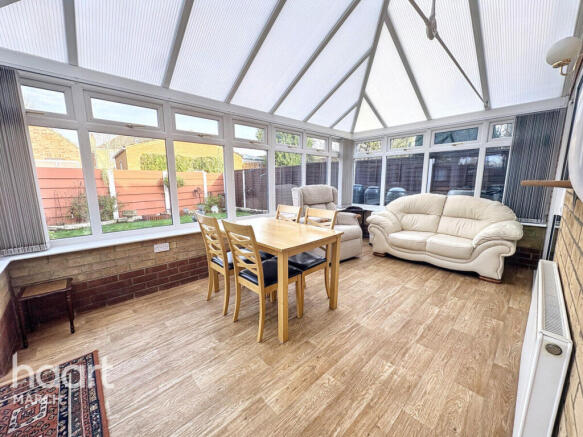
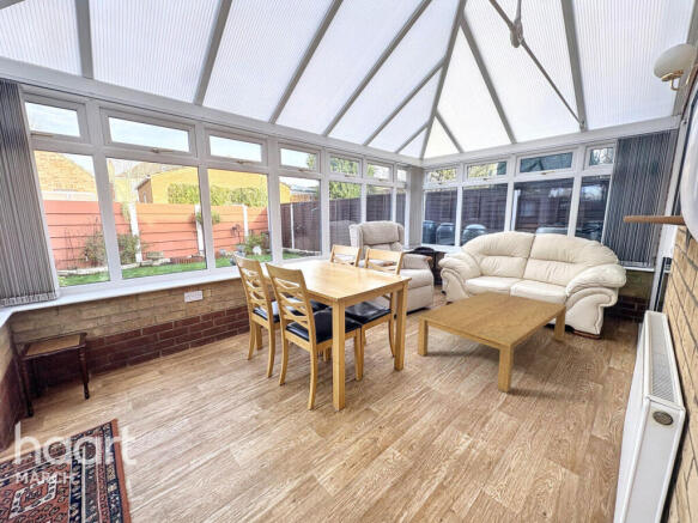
+ coffee table (494, 328)
